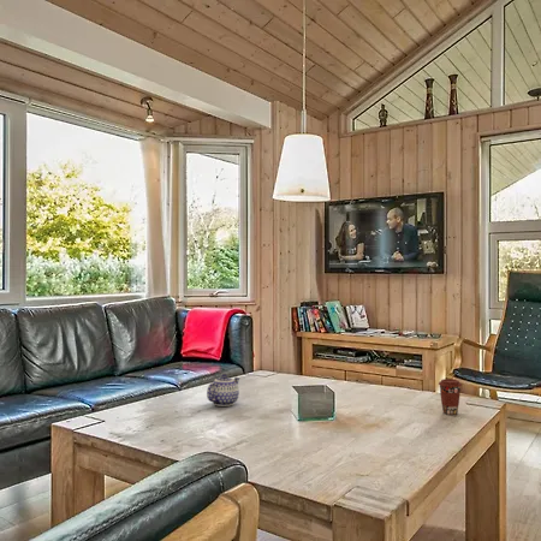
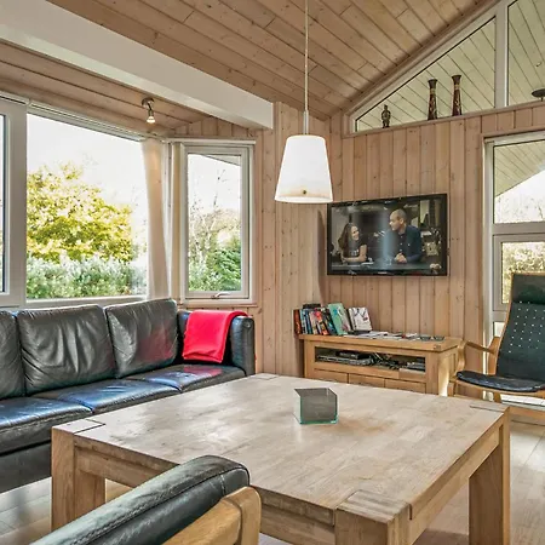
- coffee cup (450, 396)
- teapot (224, 388)
